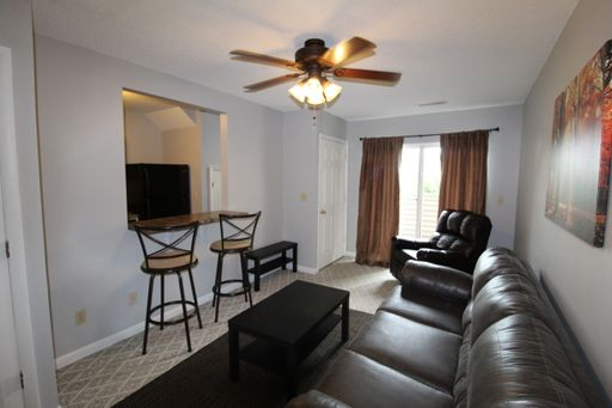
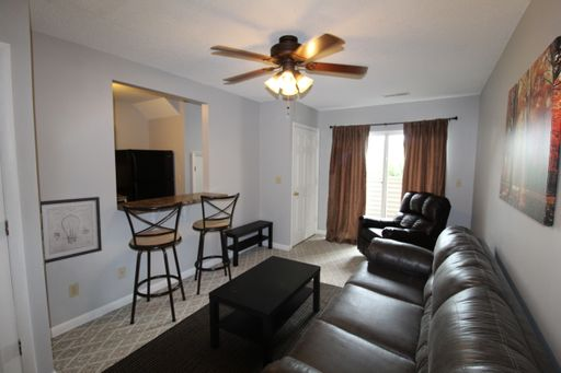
+ wall art (71, 228)
